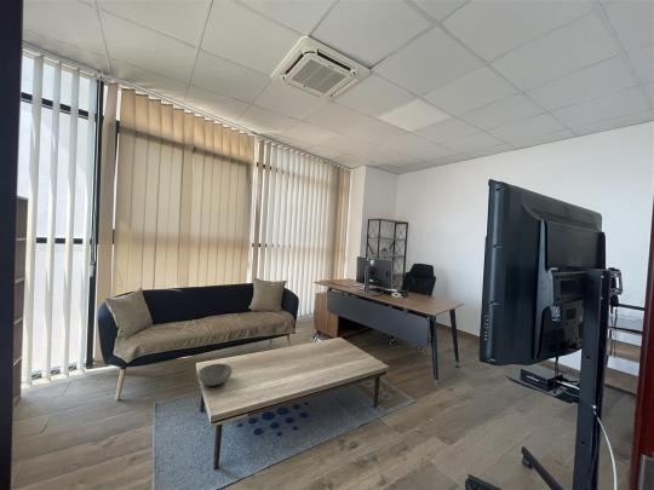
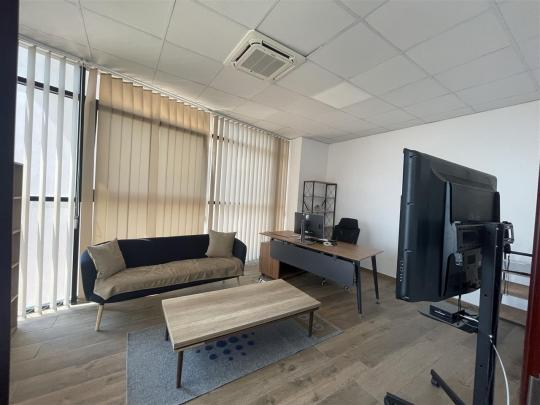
- bowl (214, 376)
